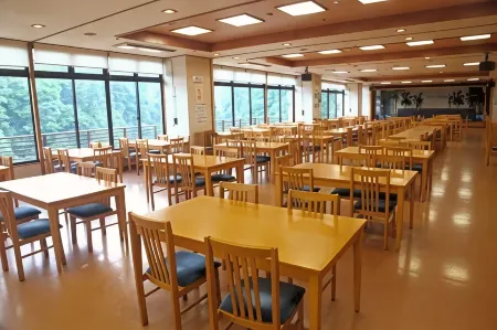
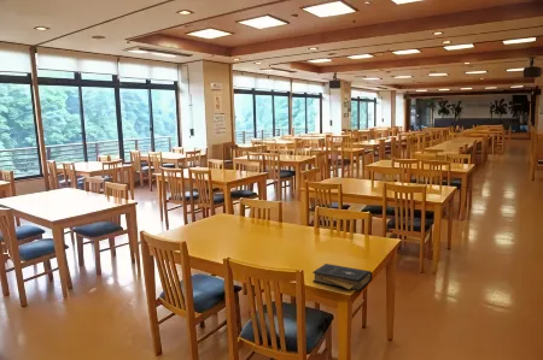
+ book (340, 277)
